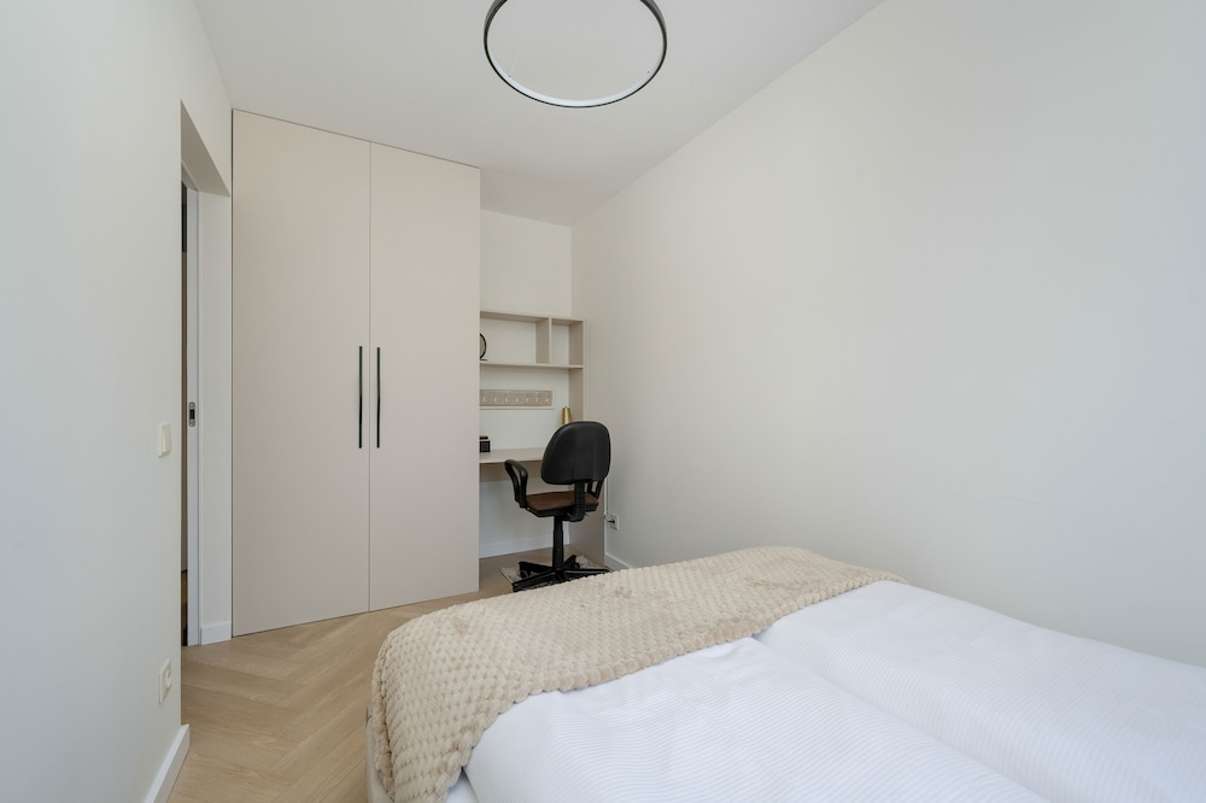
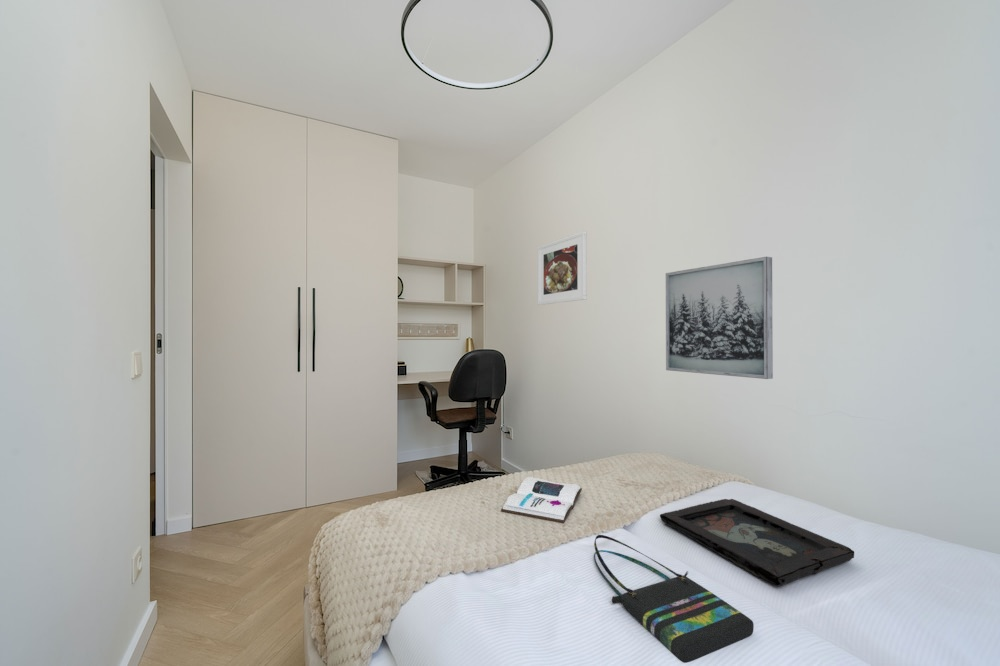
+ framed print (560, 271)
+ decorative tray (749, 534)
+ book (543, 496)
+ tote bag (649, 585)
+ wall art (713, 319)
